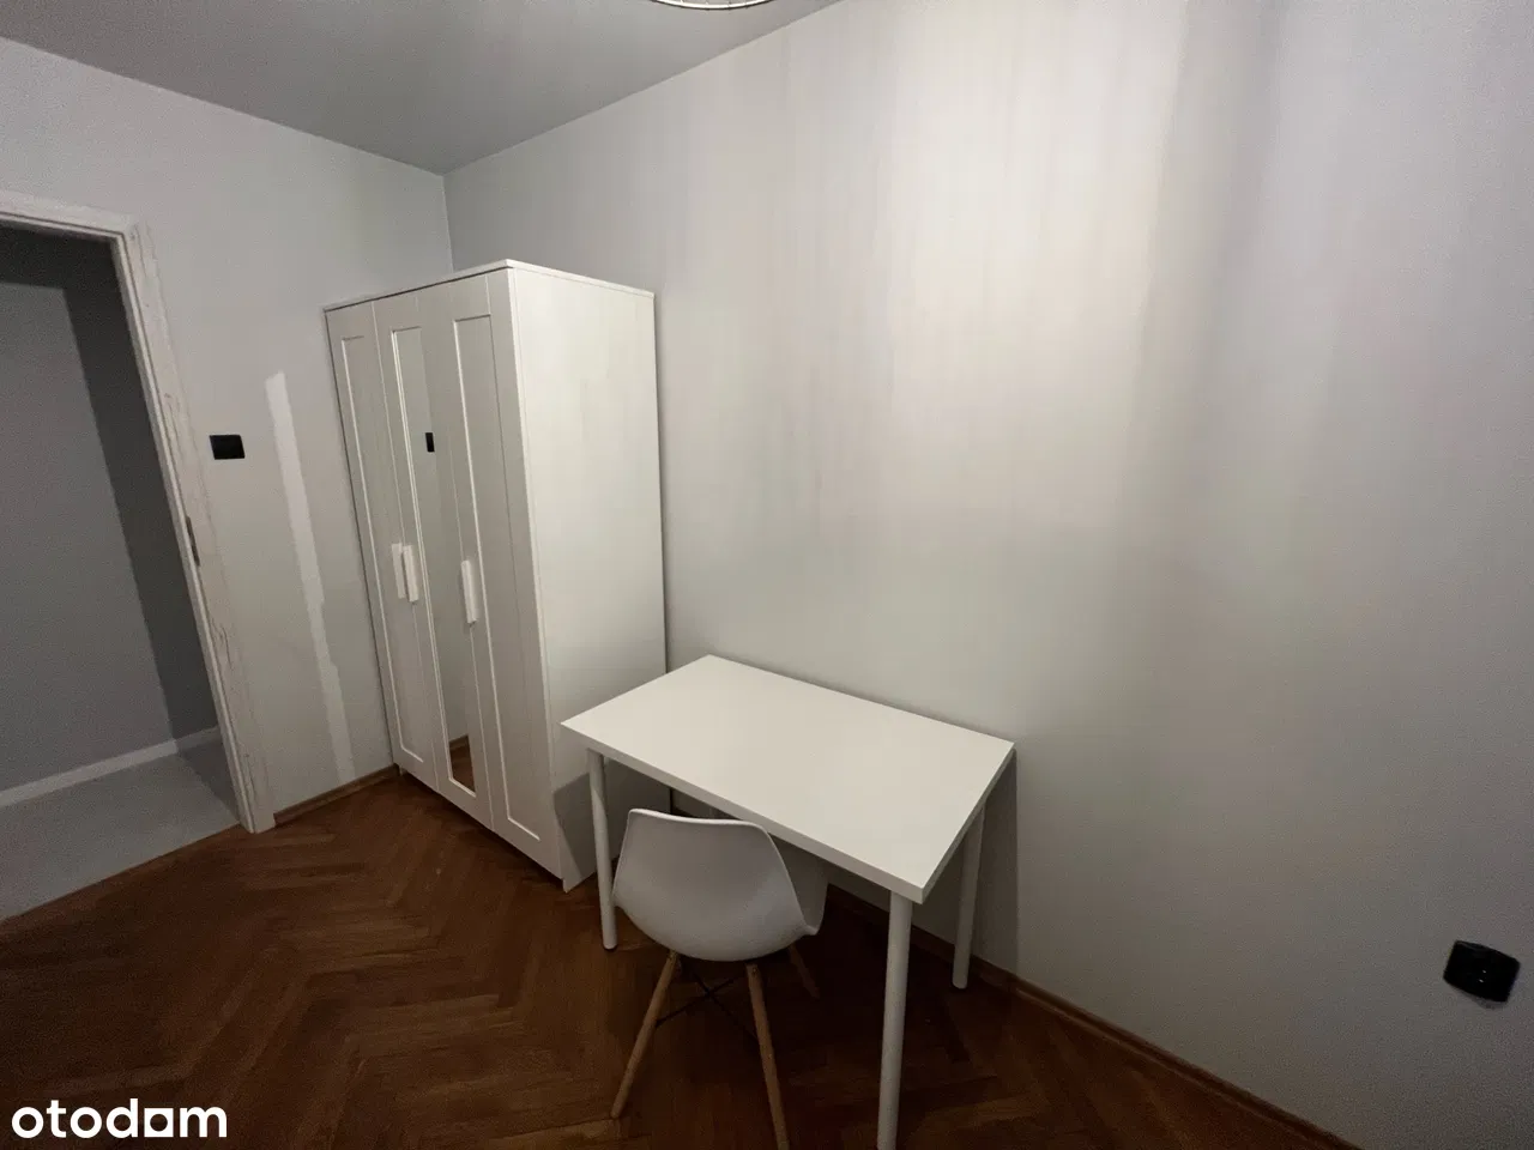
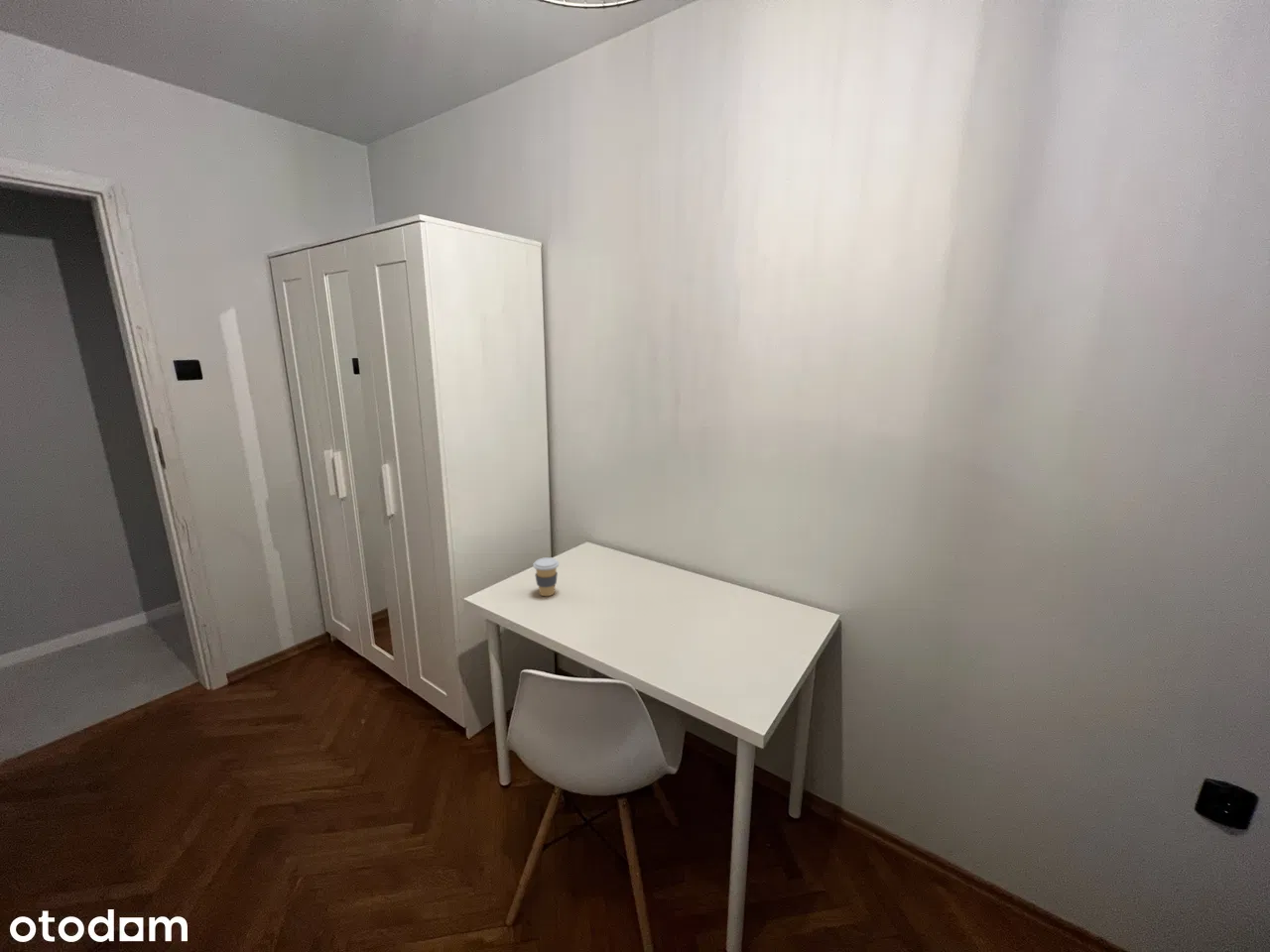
+ coffee cup (546, 577)
